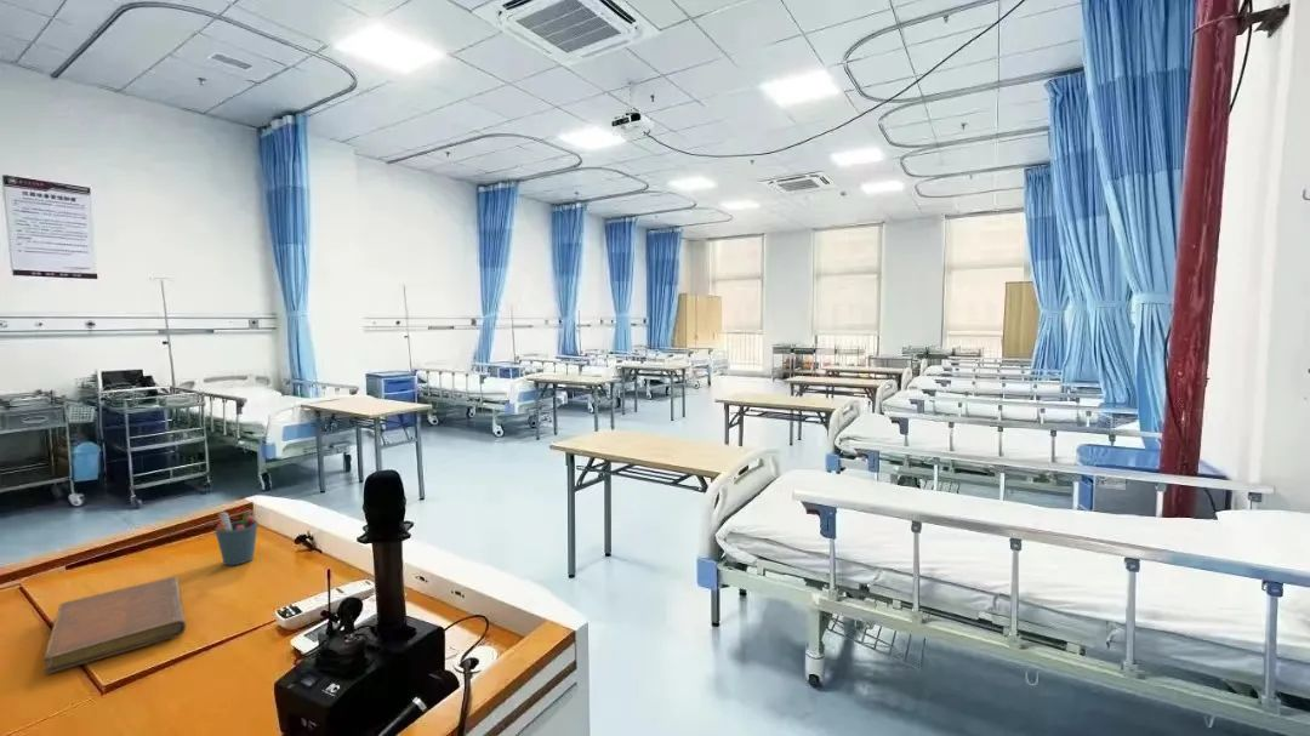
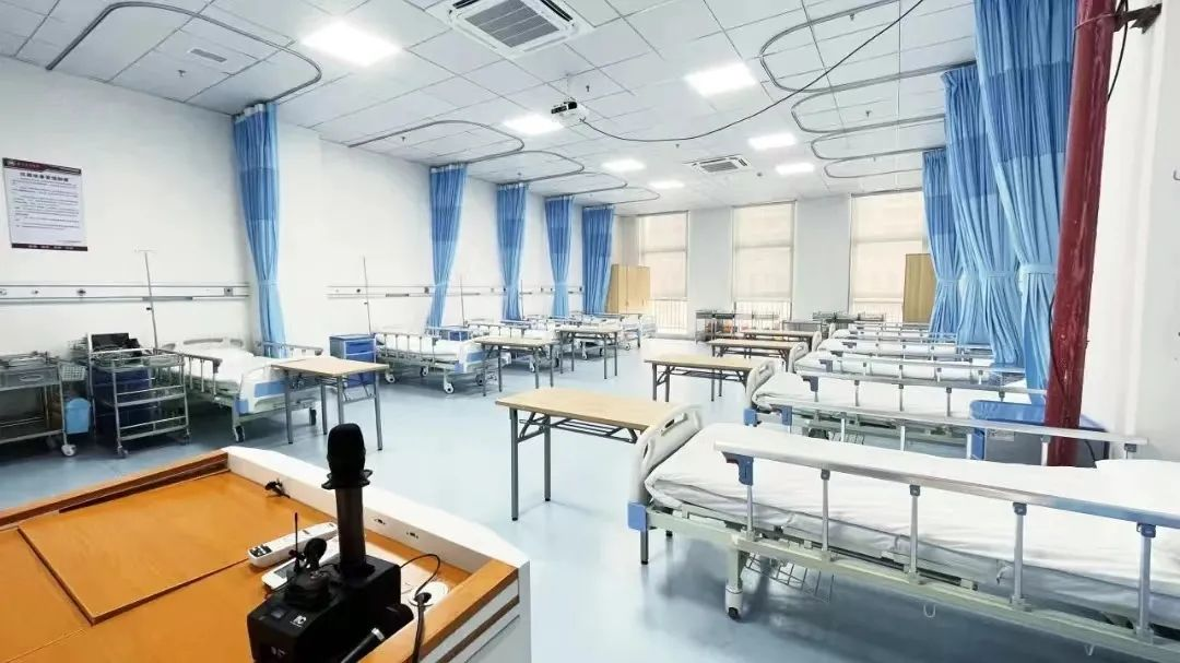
- notebook (120, 617)
- pen holder (237, 534)
